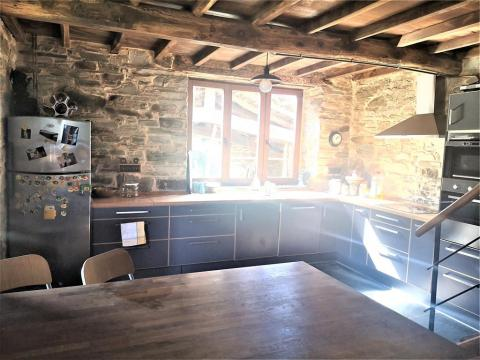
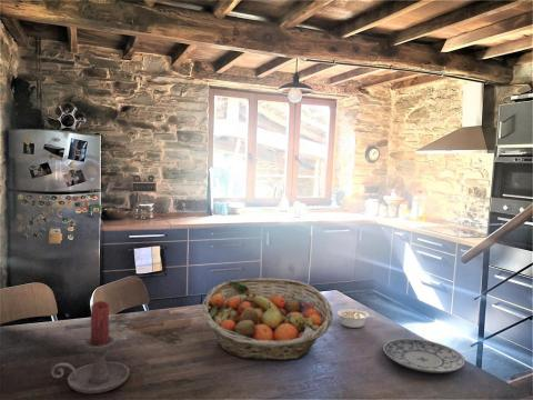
+ plate (422, 357)
+ candle holder (90, 342)
+ fruit basket (266, 316)
+ legume (353, 318)
